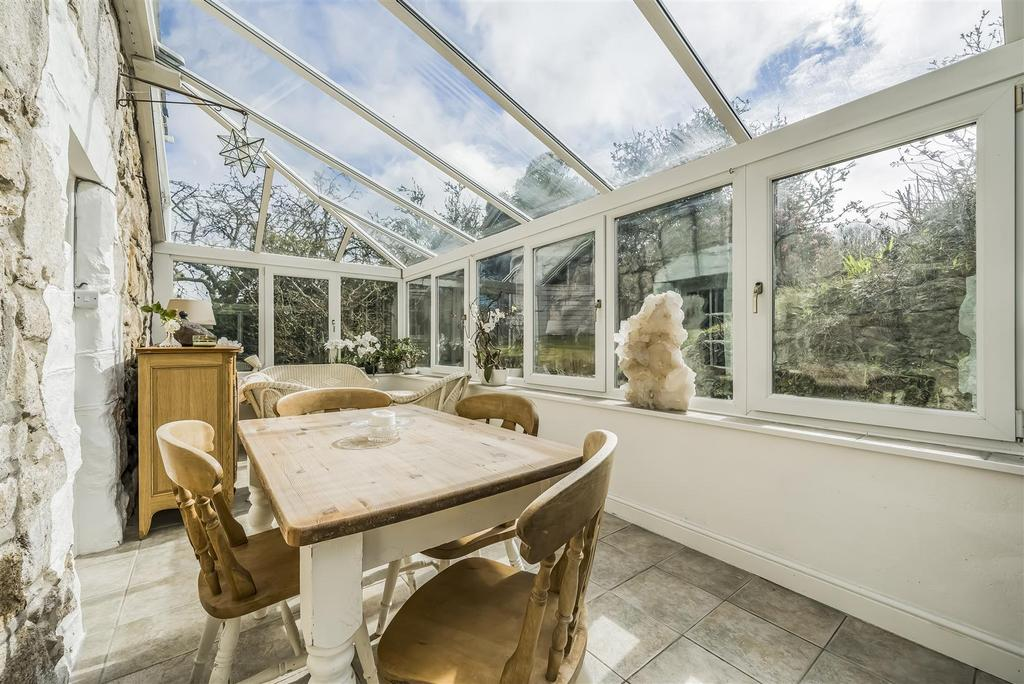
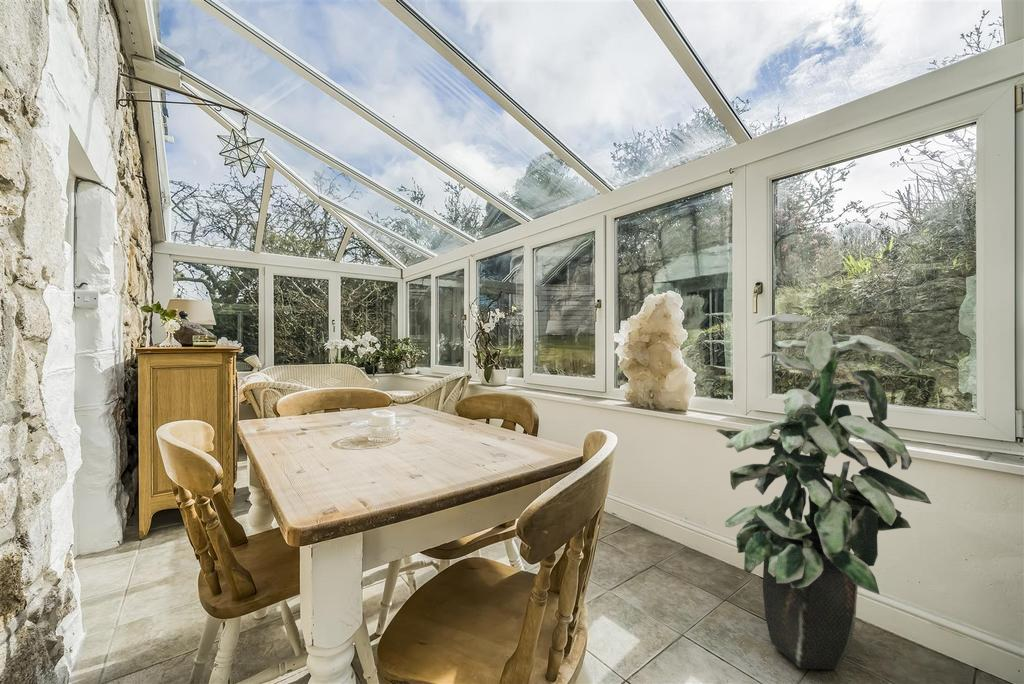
+ indoor plant (806, 479)
